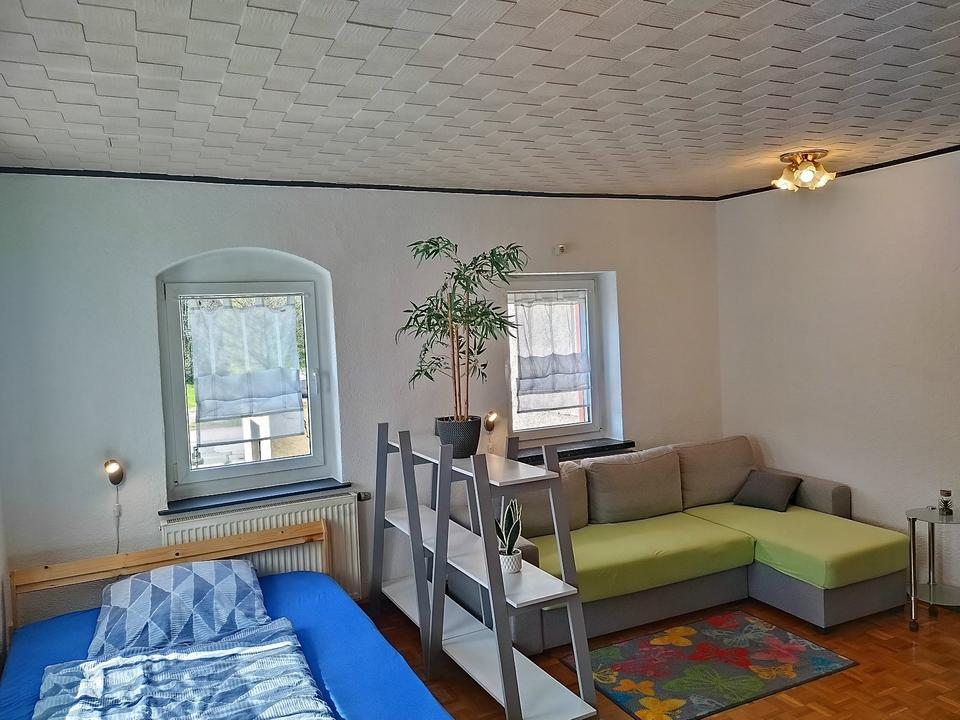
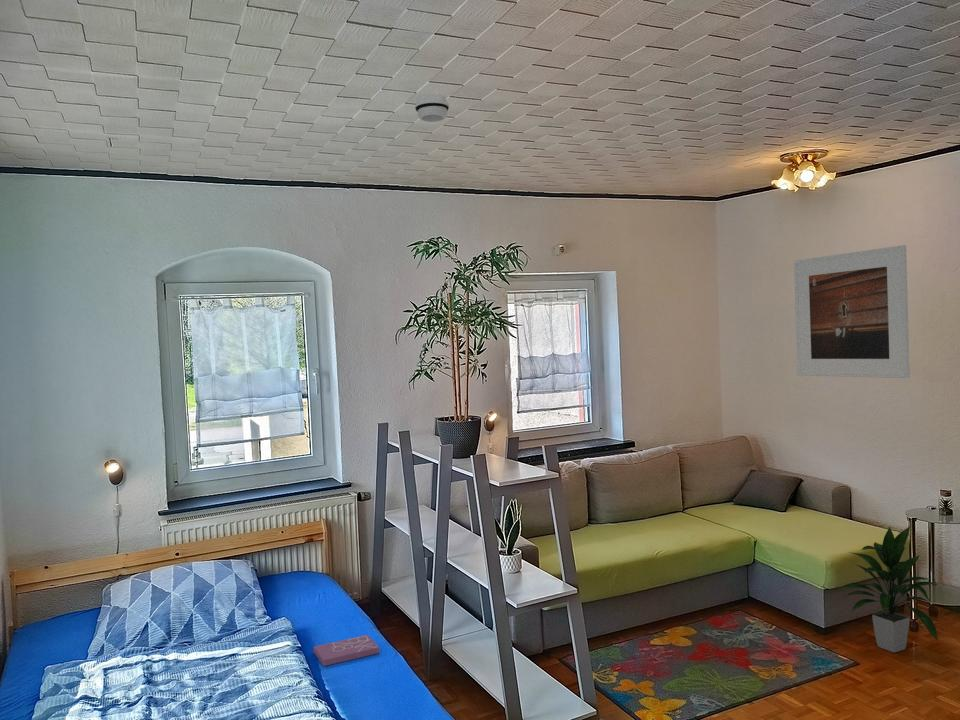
+ indoor plant (891, 589)
+ book (346, 649)
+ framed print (847, 315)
+ smoke detector (432, 108)
